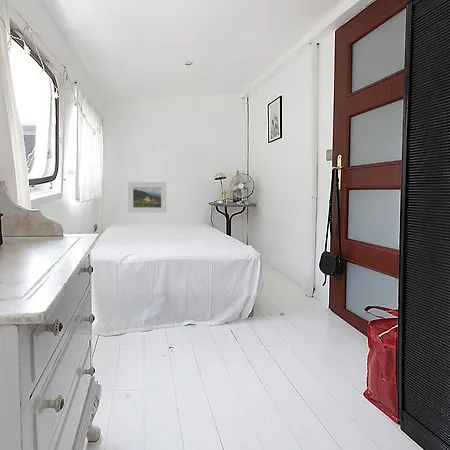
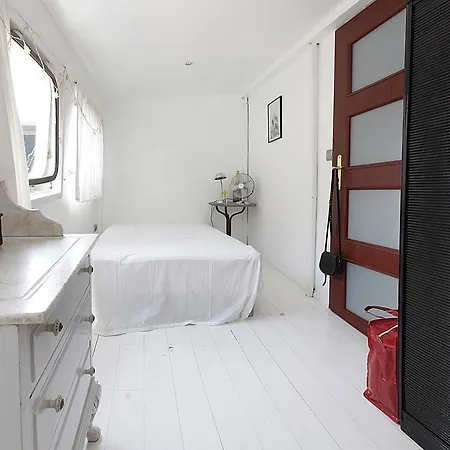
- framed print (147, 197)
